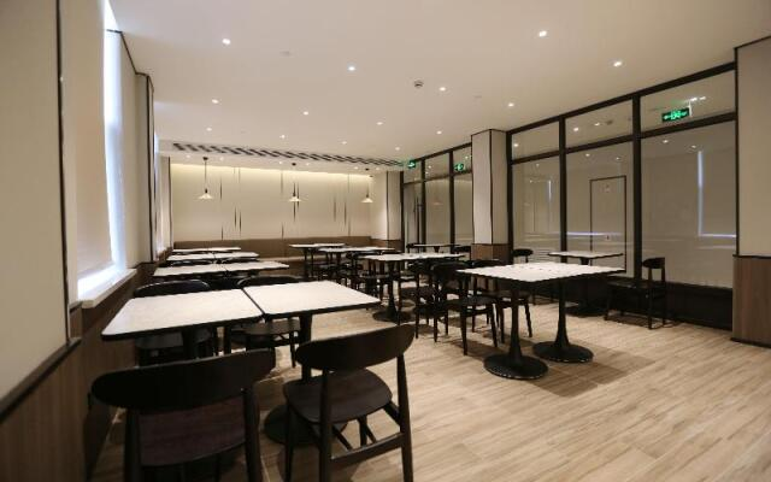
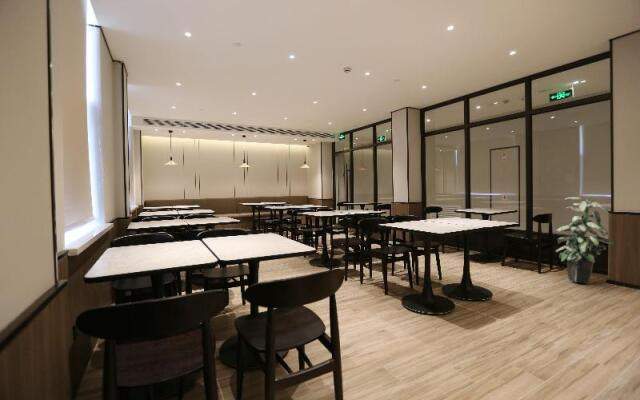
+ indoor plant (579, 239)
